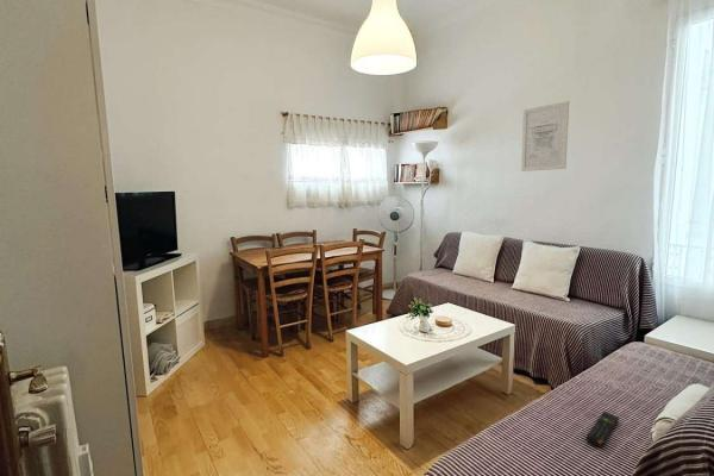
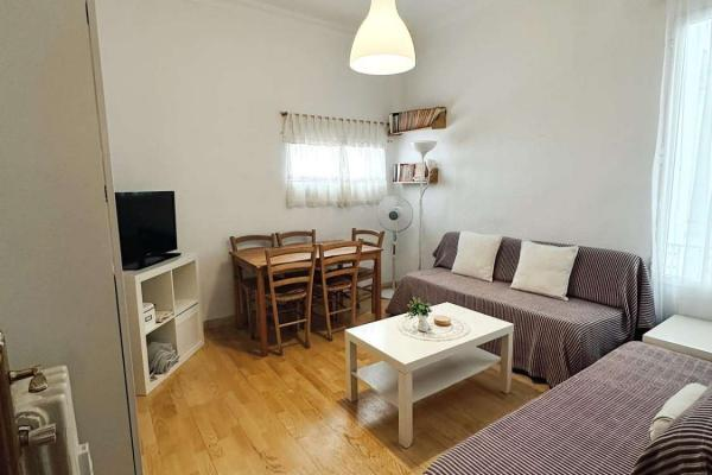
- remote control (602, 428)
- wall art (543, 138)
